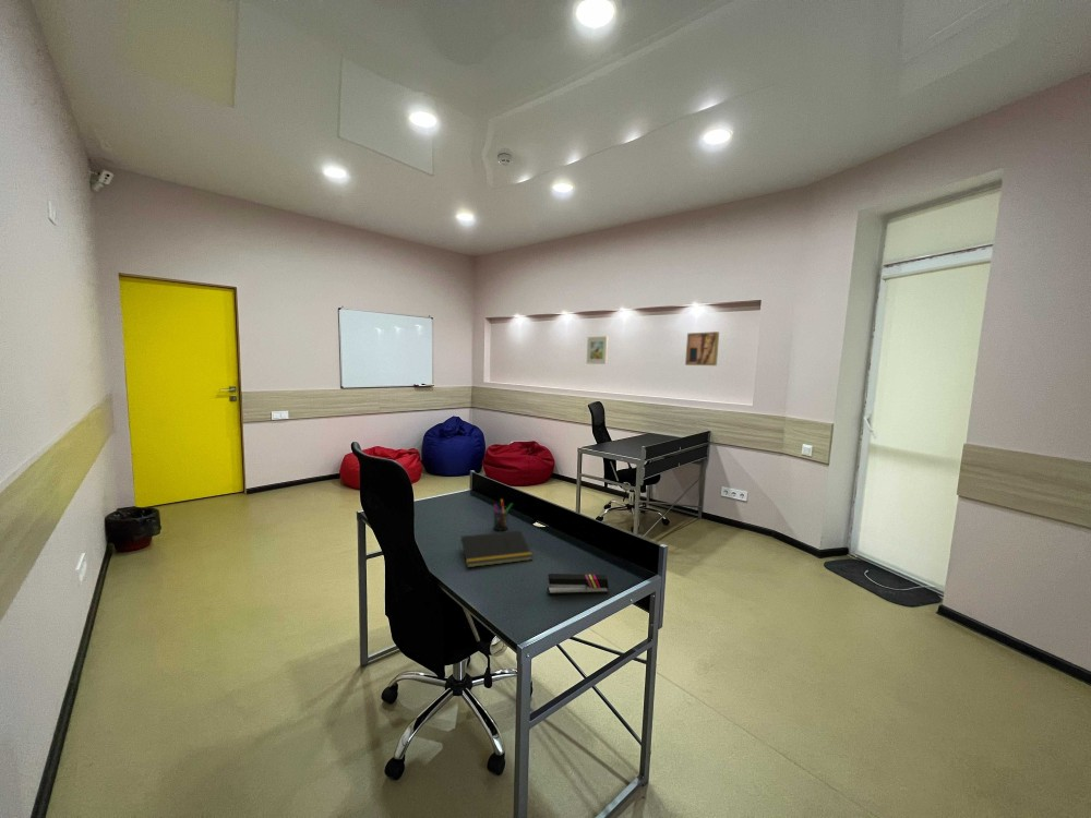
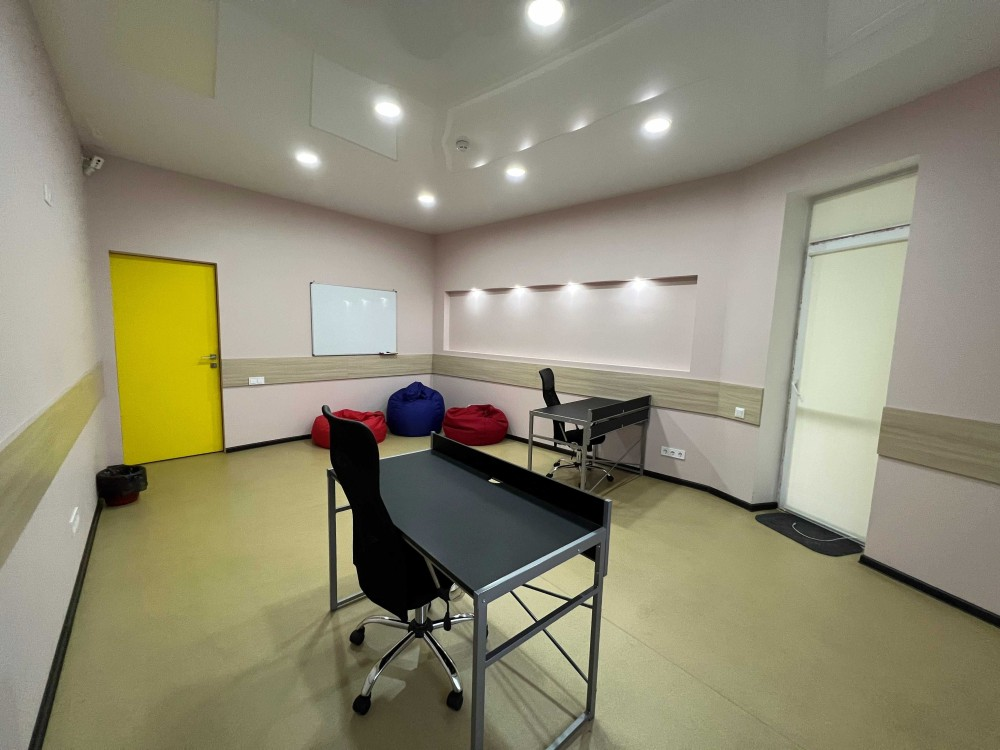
- wall art (702, 349)
- pen holder (502, 514)
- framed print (597, 350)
- stapler (577, 582)
- notepad (495, 548)
